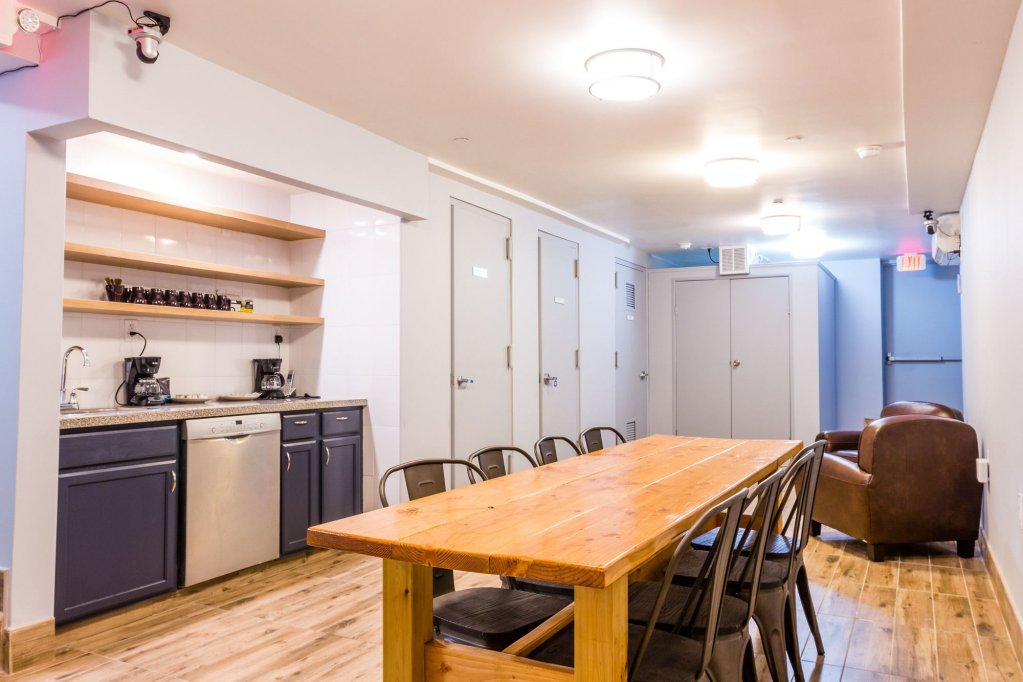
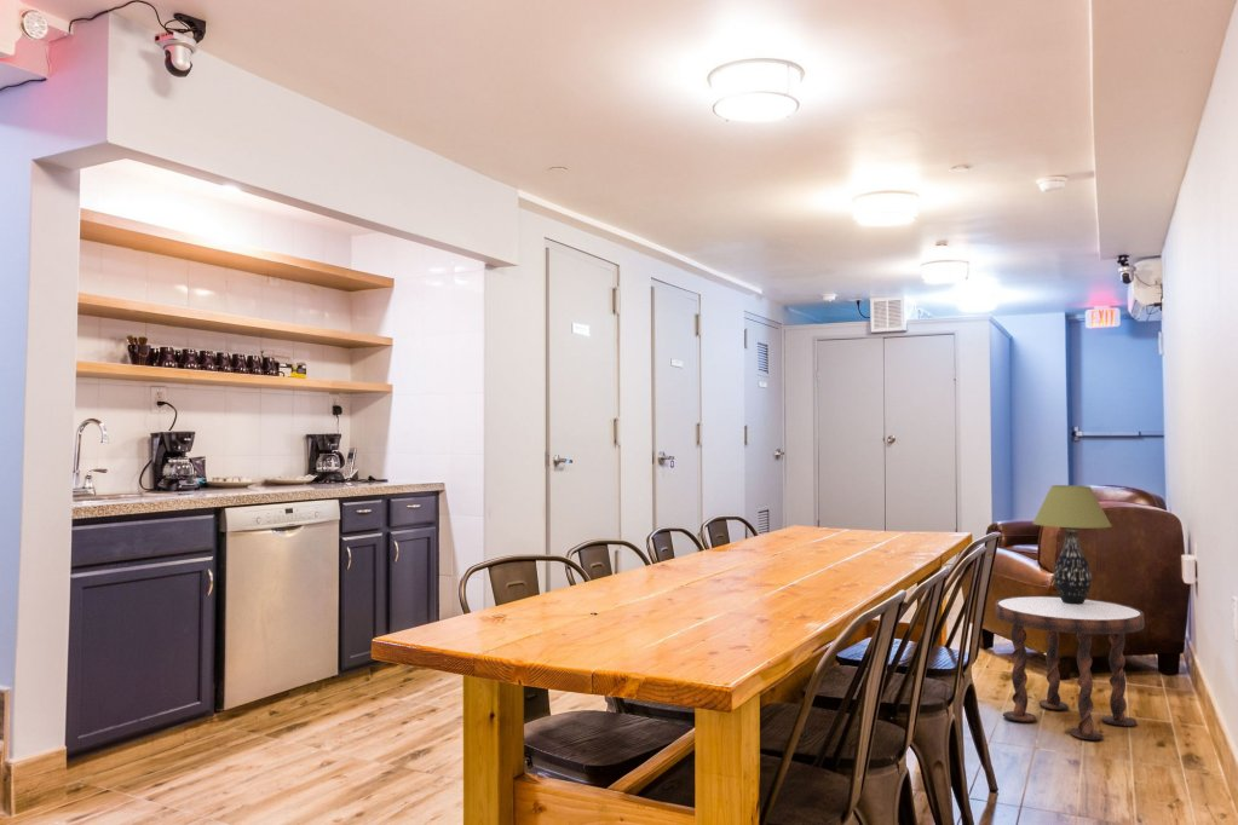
+ table lamp (1071, 542)
+ side table (1059, 659)
